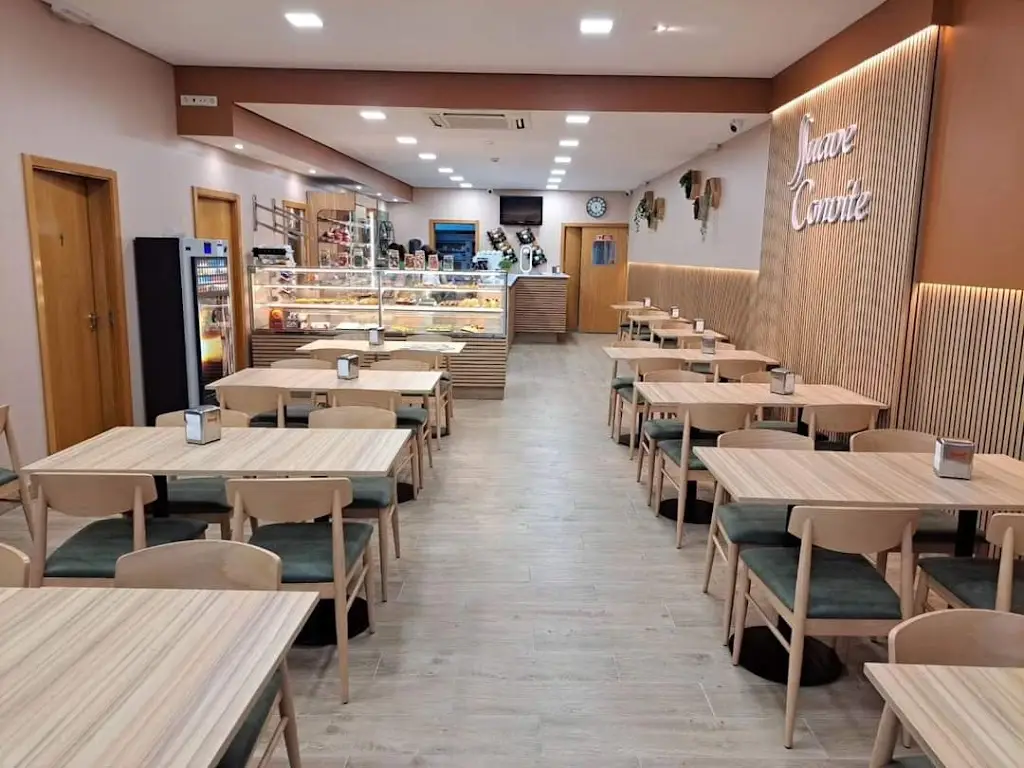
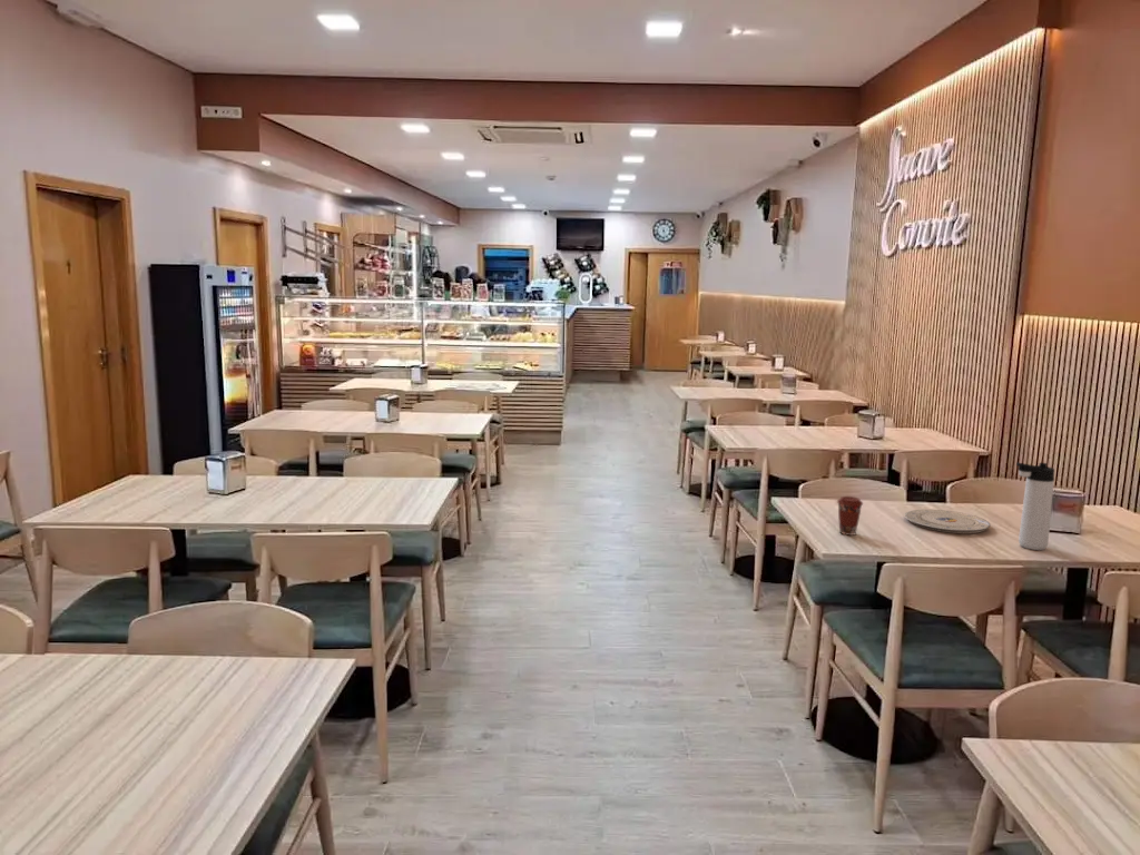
+ coffee cup (848, 515)
+ thermos bottle (1031, 504)
+ plate (945, 521)
